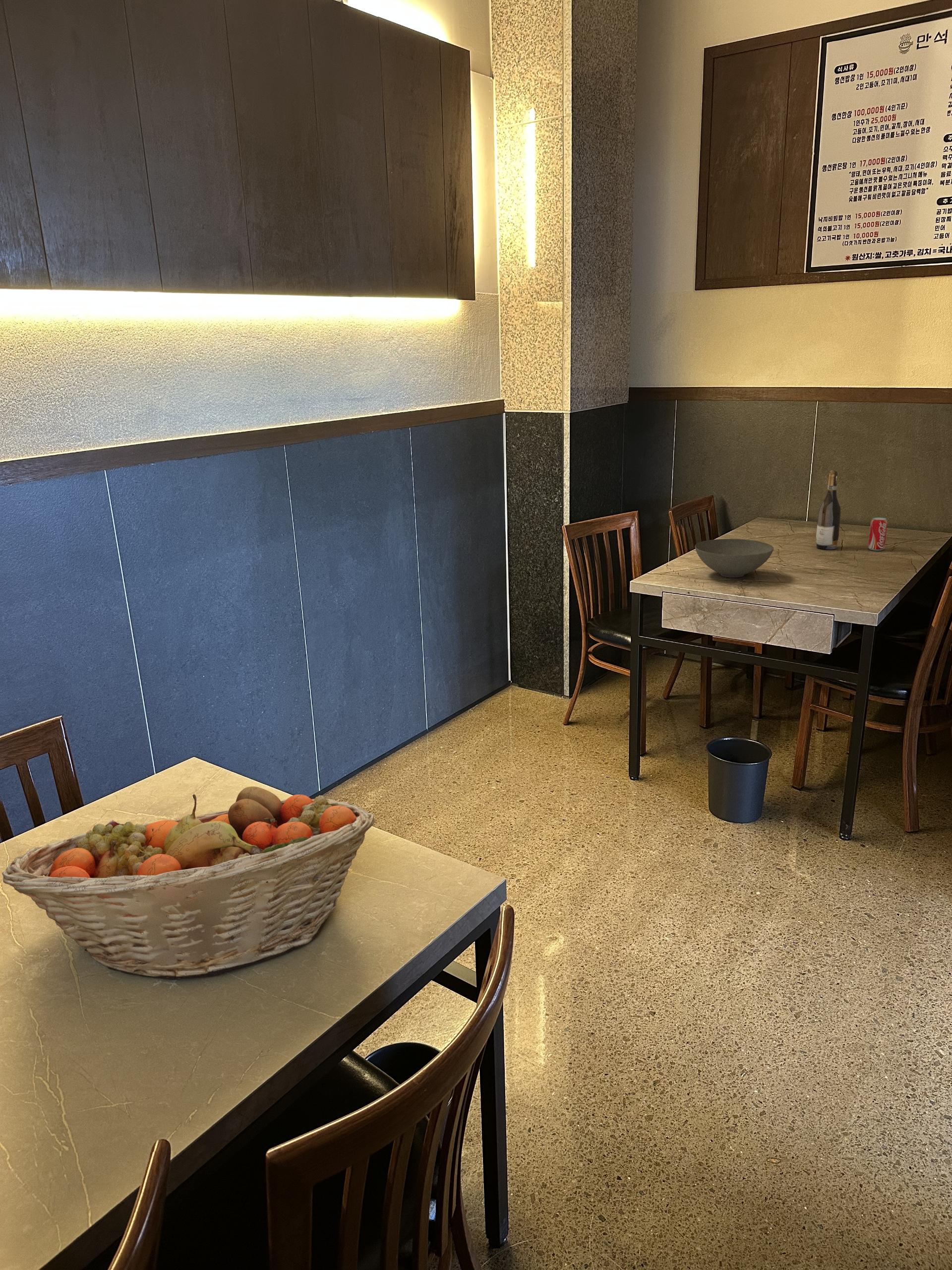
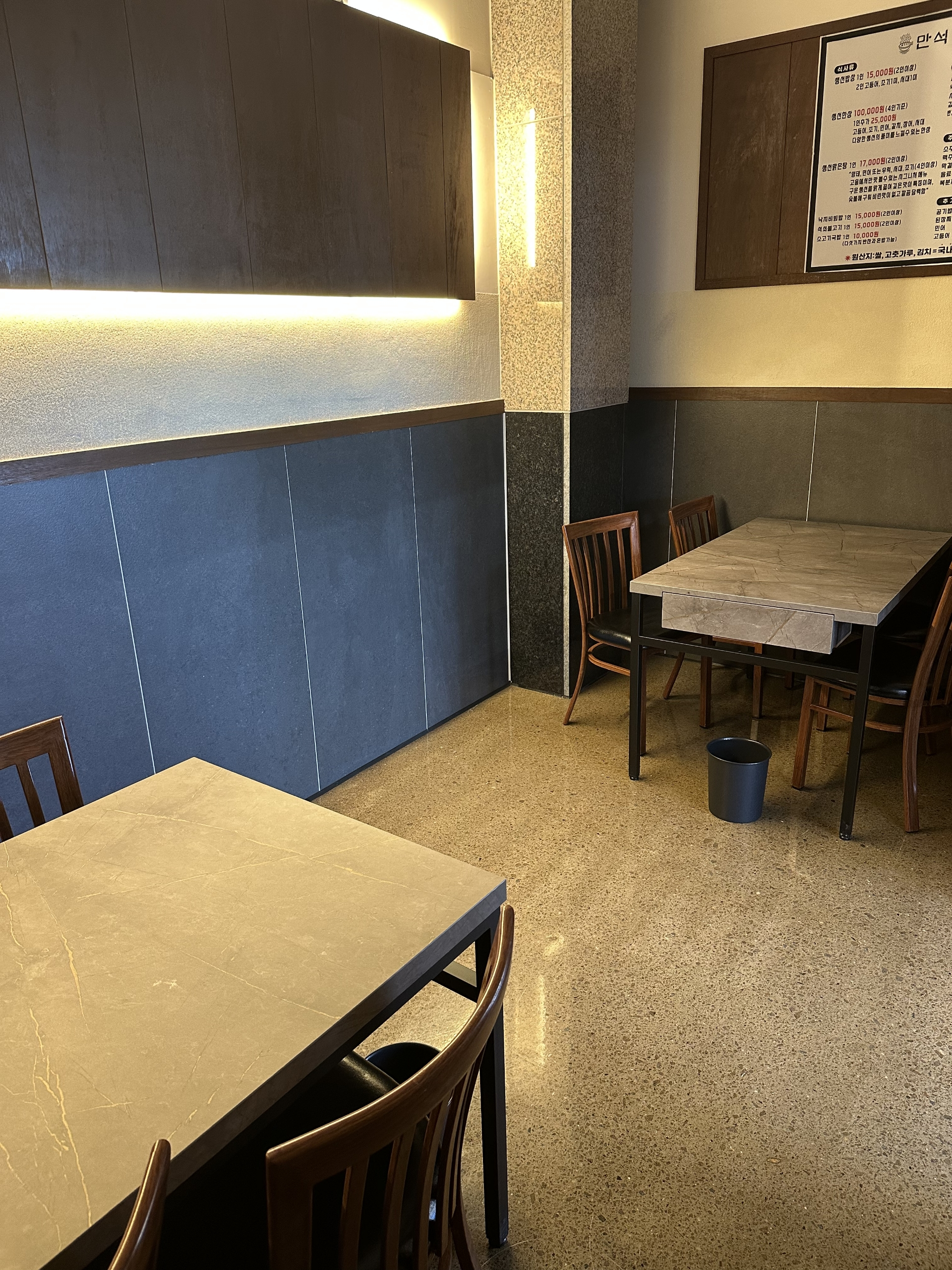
- beverage can (878, 534)
- bowl (733, 561)
- fruit basket (202, 864)
- wine bottle (830, 509)
